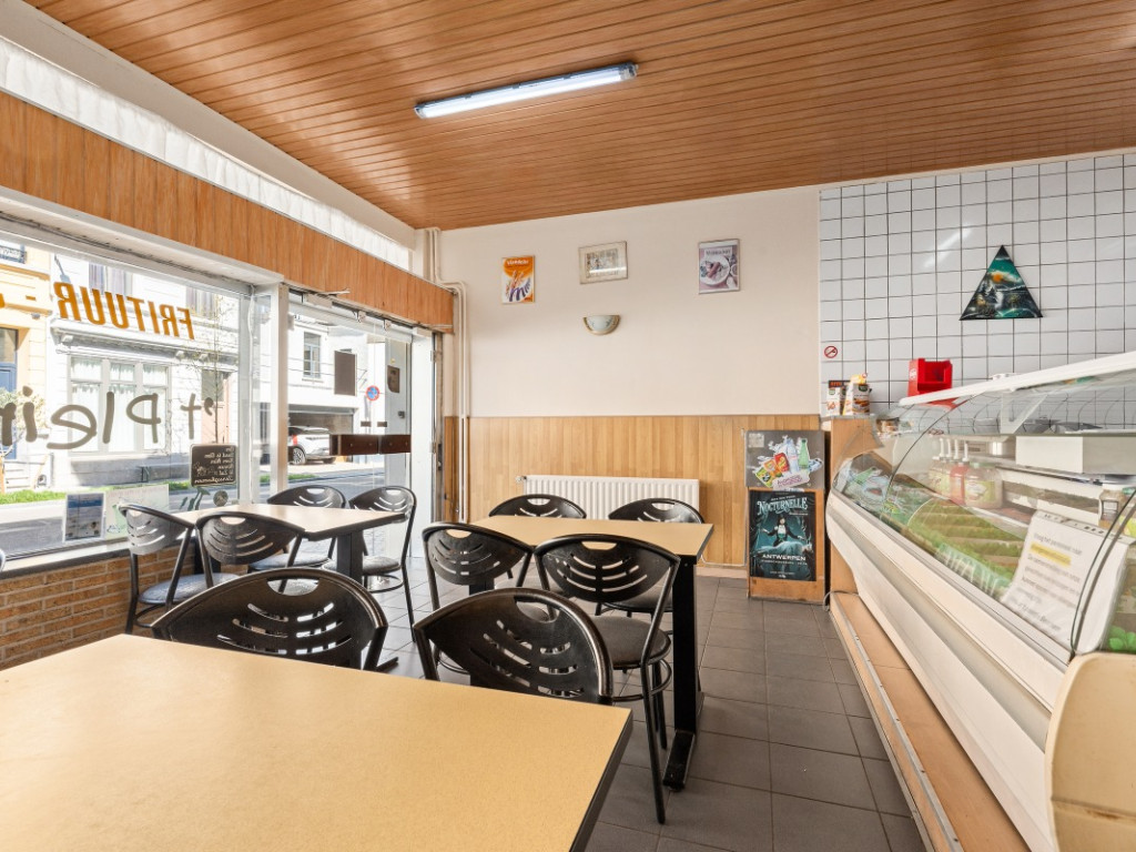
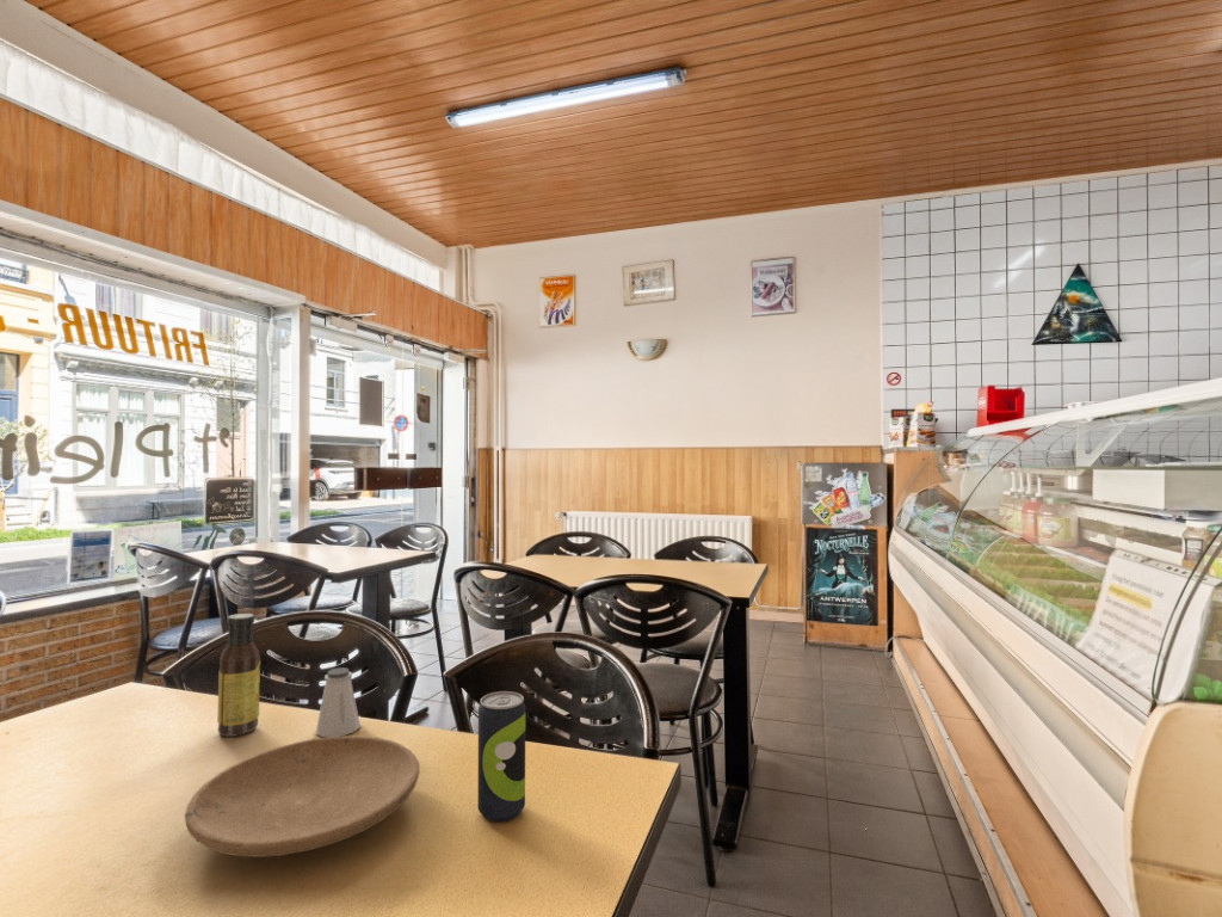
+ plate (310, 798)
+ saltshaker (338, 698)
+ sauce bottle (239, 672)
+ beverage can (501, 755)
